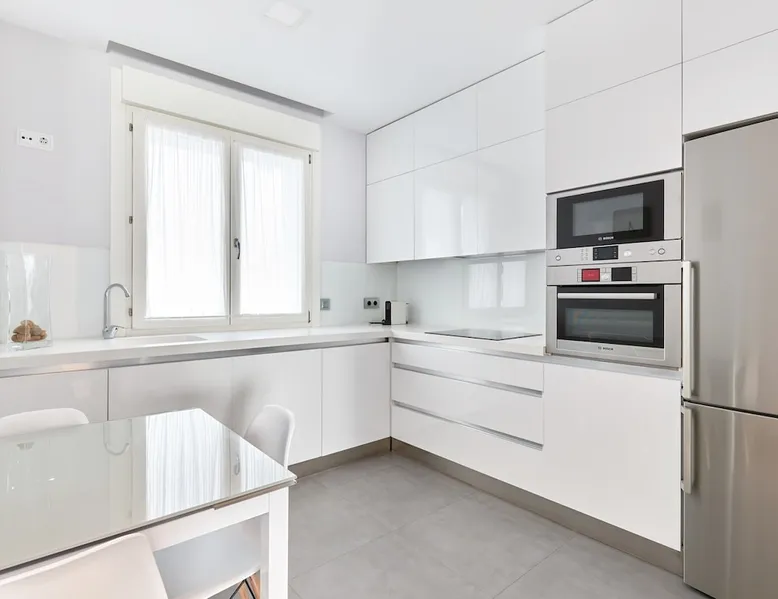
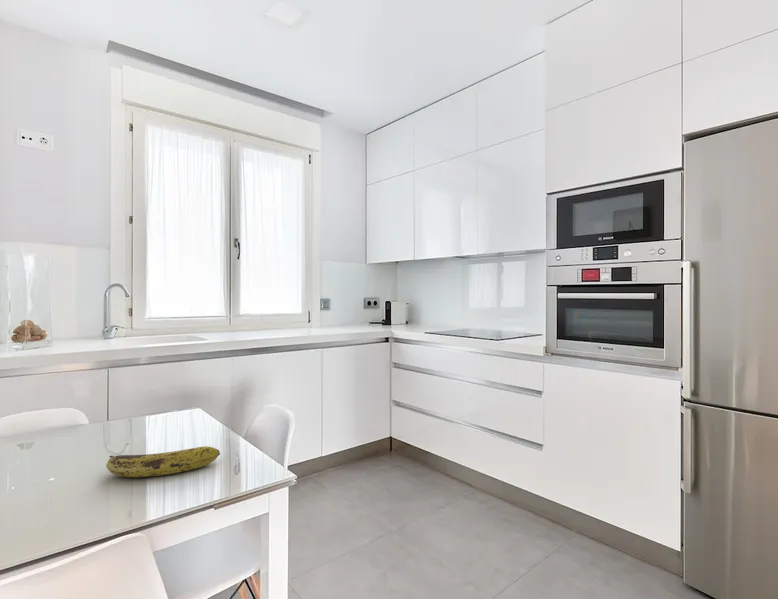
+ fruit (164, 456)
